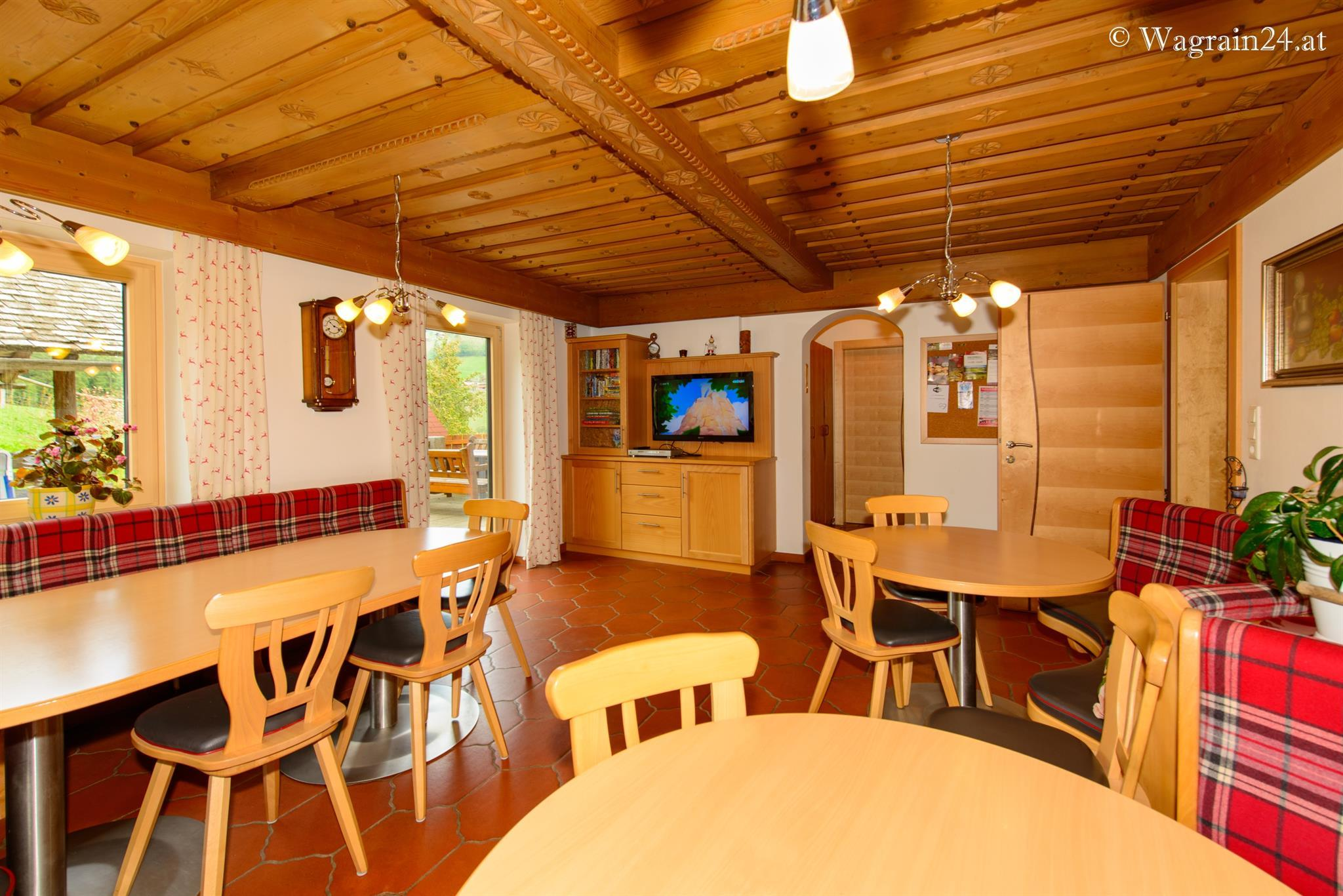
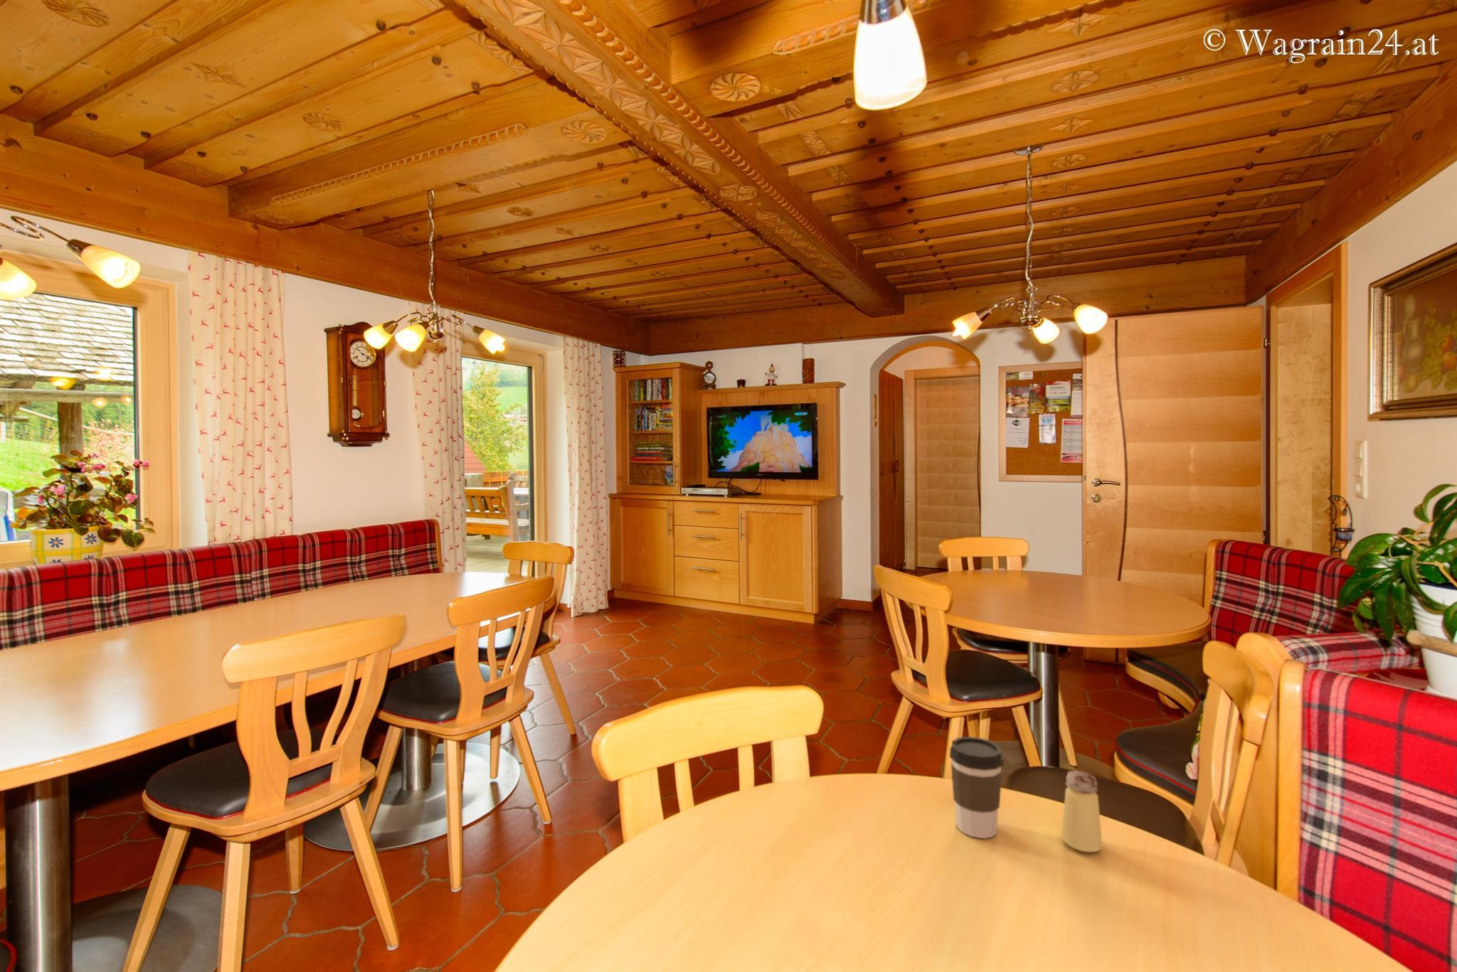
+ saltshaker (1082, 808)
+ coffee cup (976, 786)
